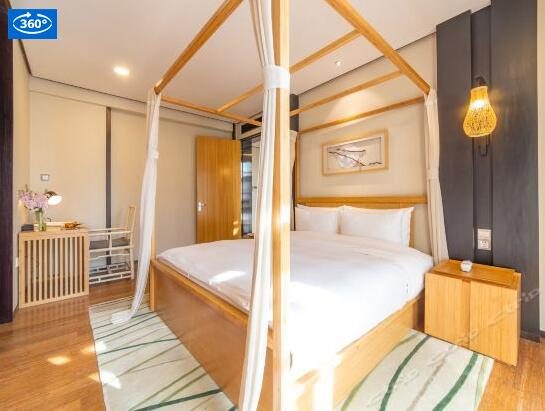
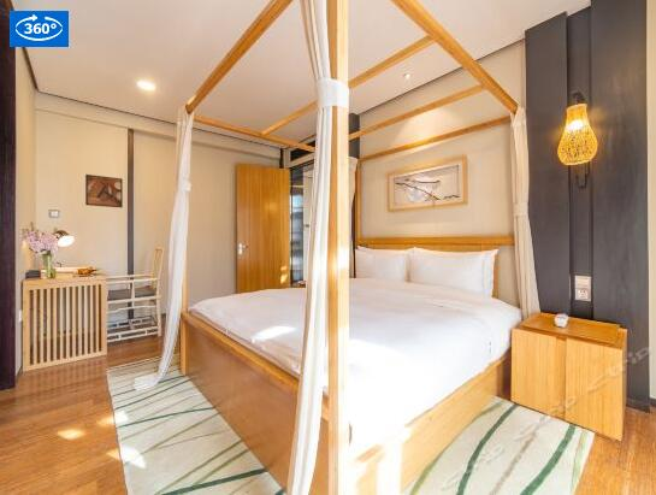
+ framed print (104, 191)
